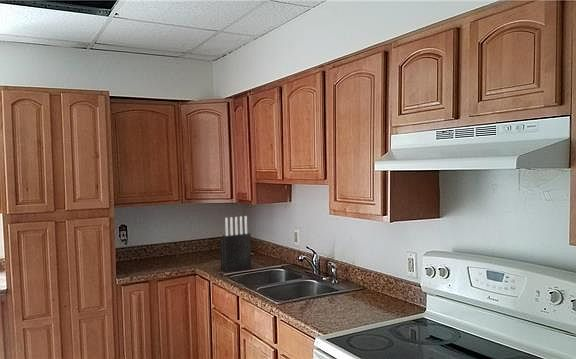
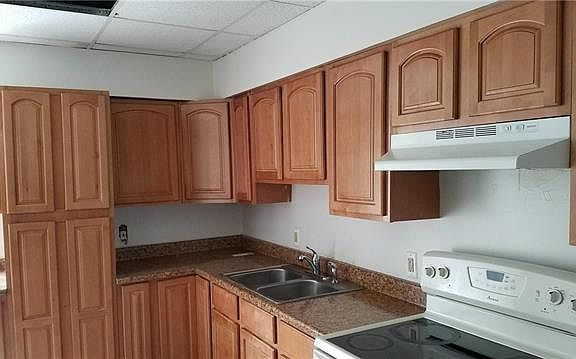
- knife block (234, 242)
